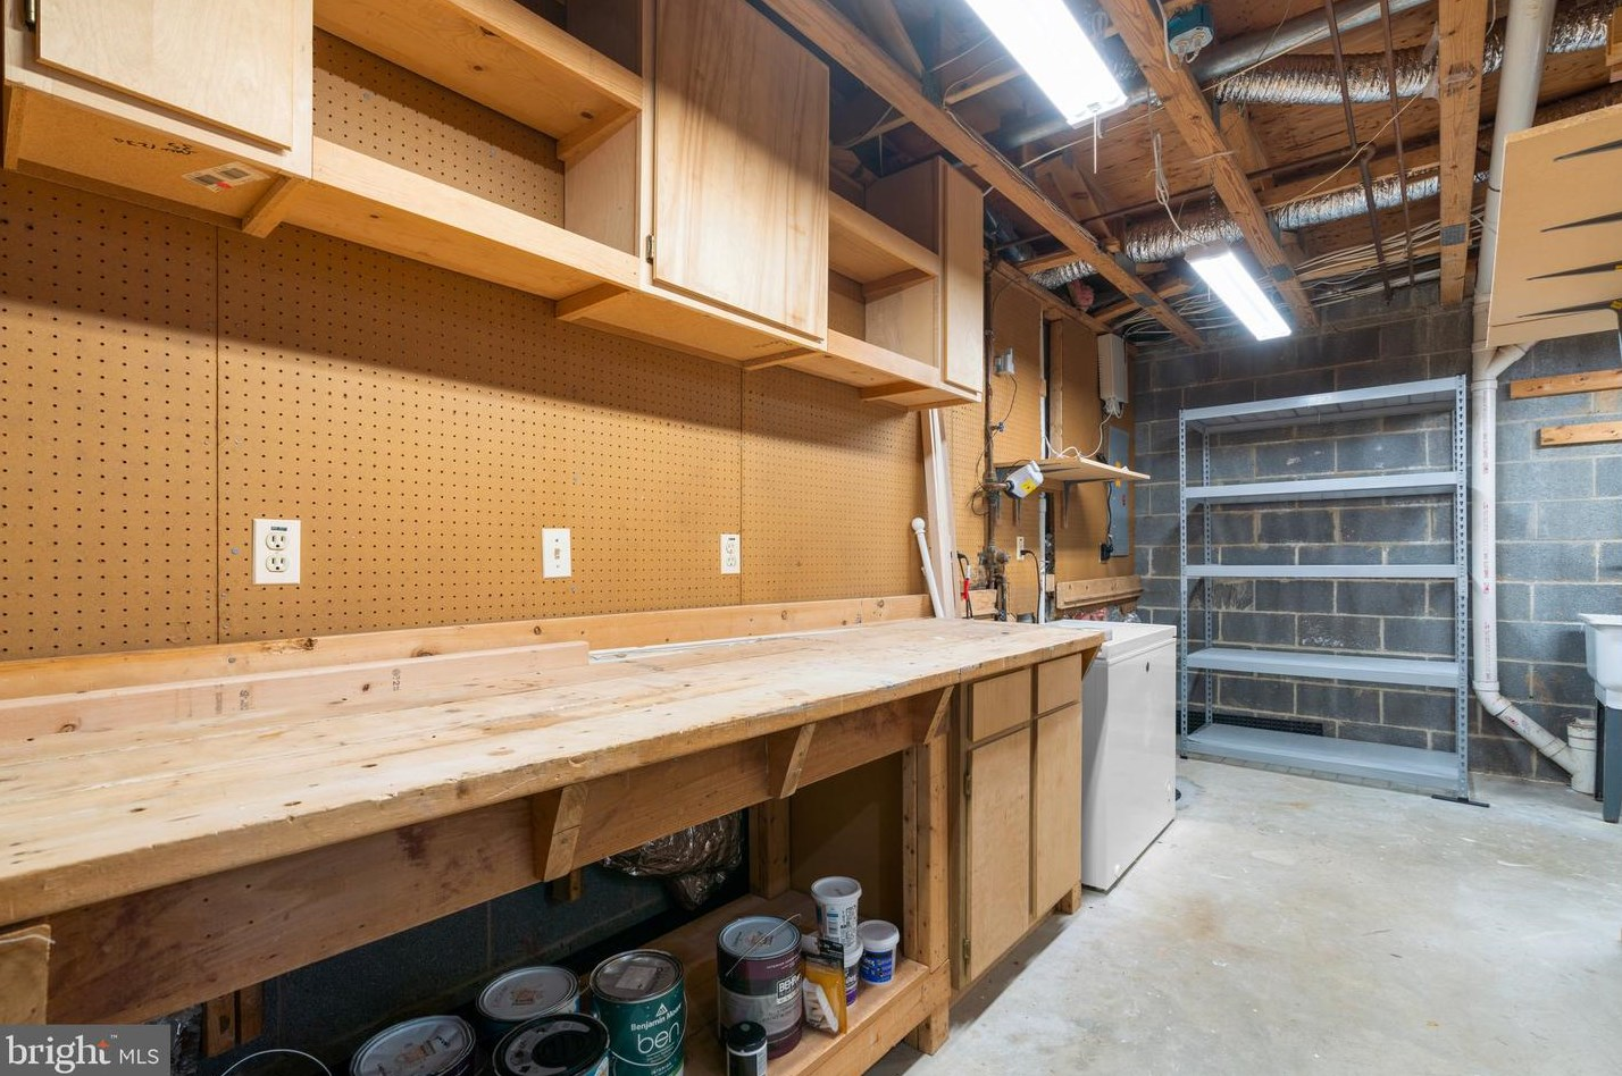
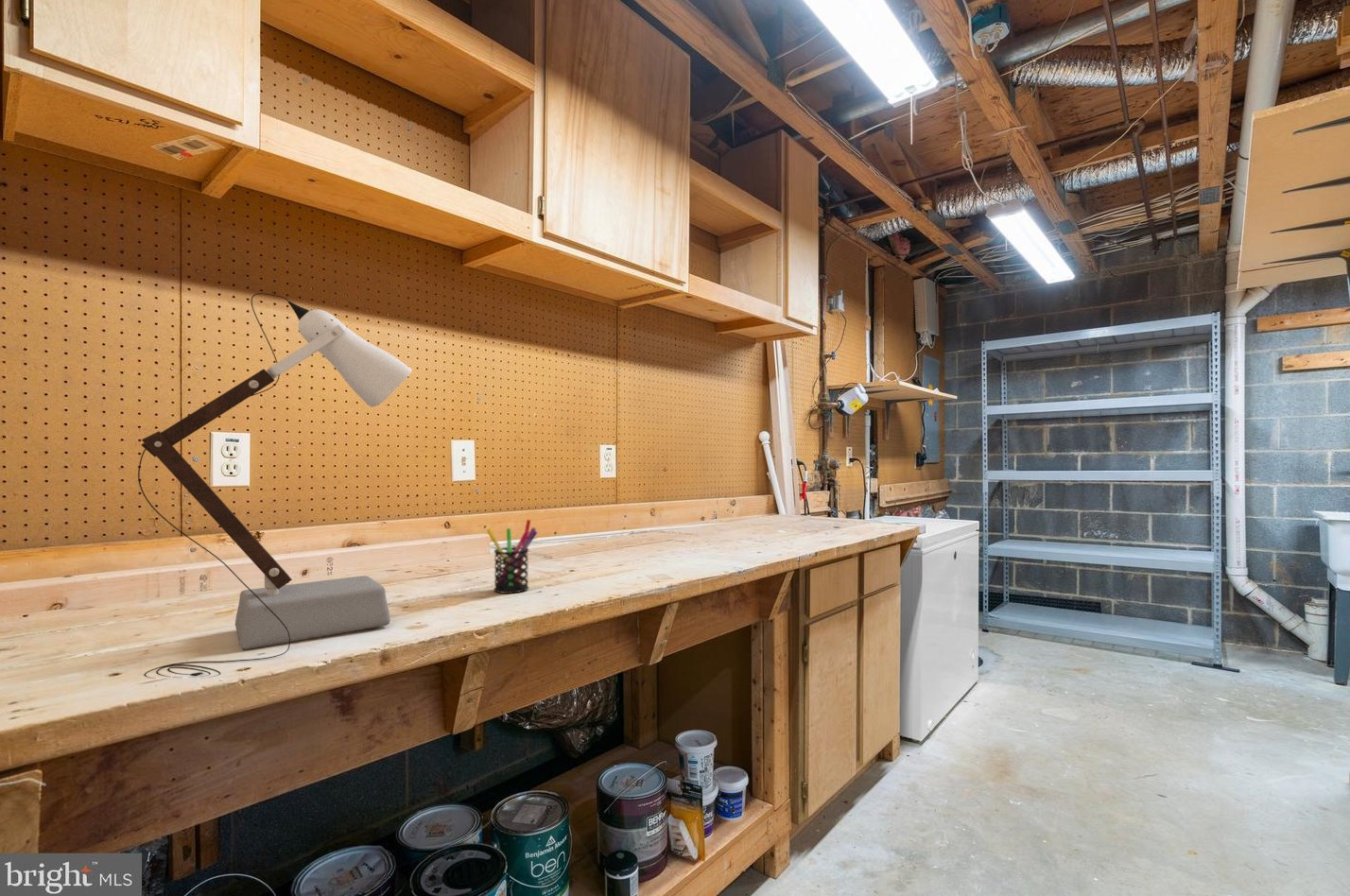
+ desk lamp (227, 507)
+ pen holder (512, 554)
